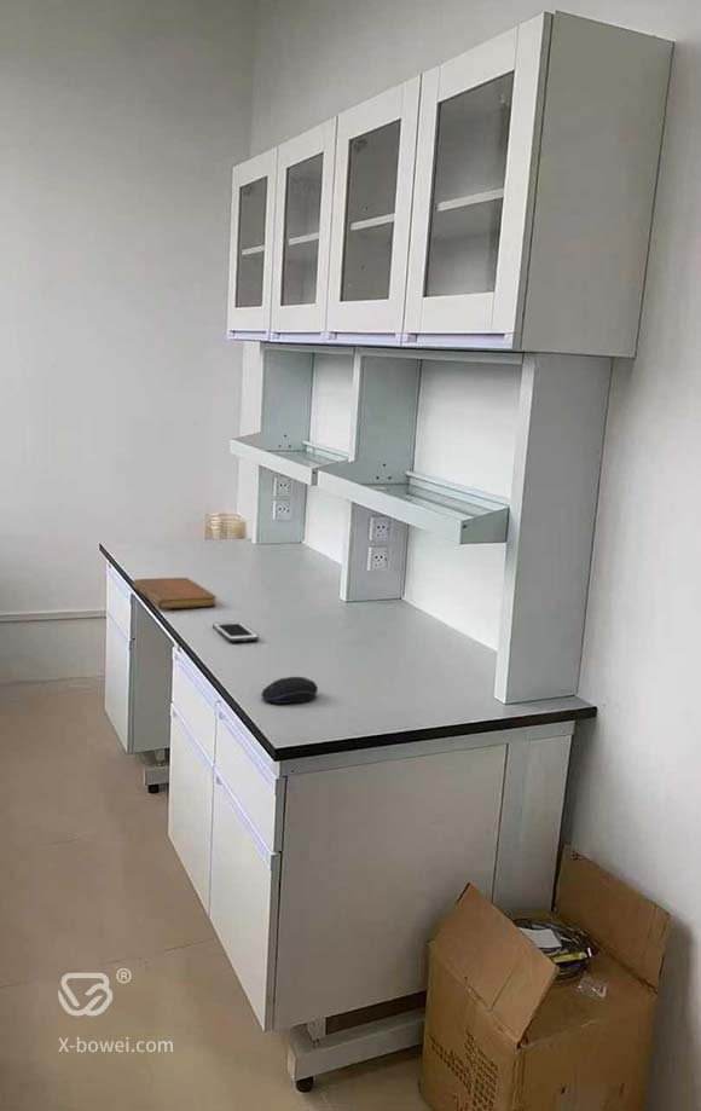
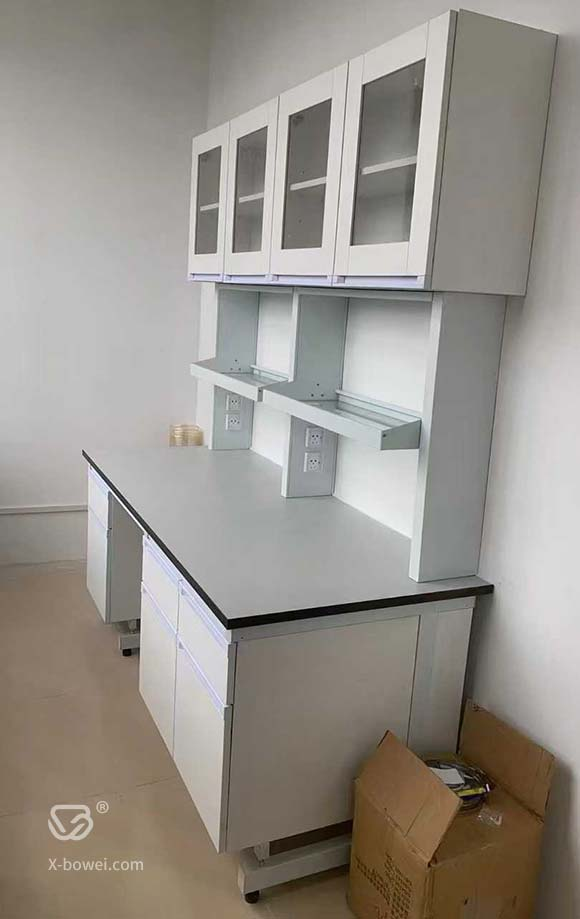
- cell phone (234, 631)
- computer mouse (289, 688)
- notebook (173, 591)
